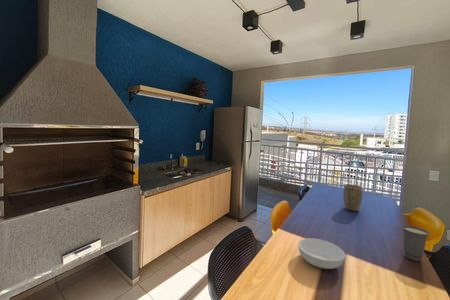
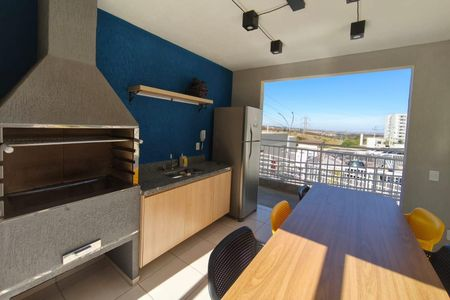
- plant pot (352, 197)
- serving bowl (320, 254)
- cup (413, 243)
